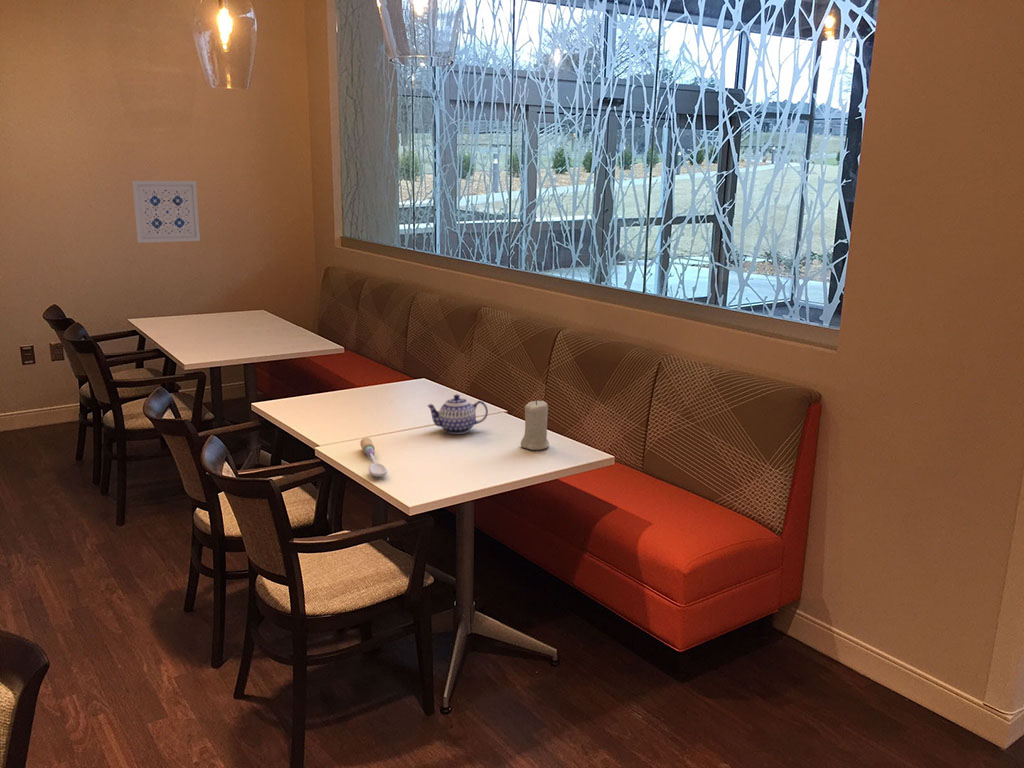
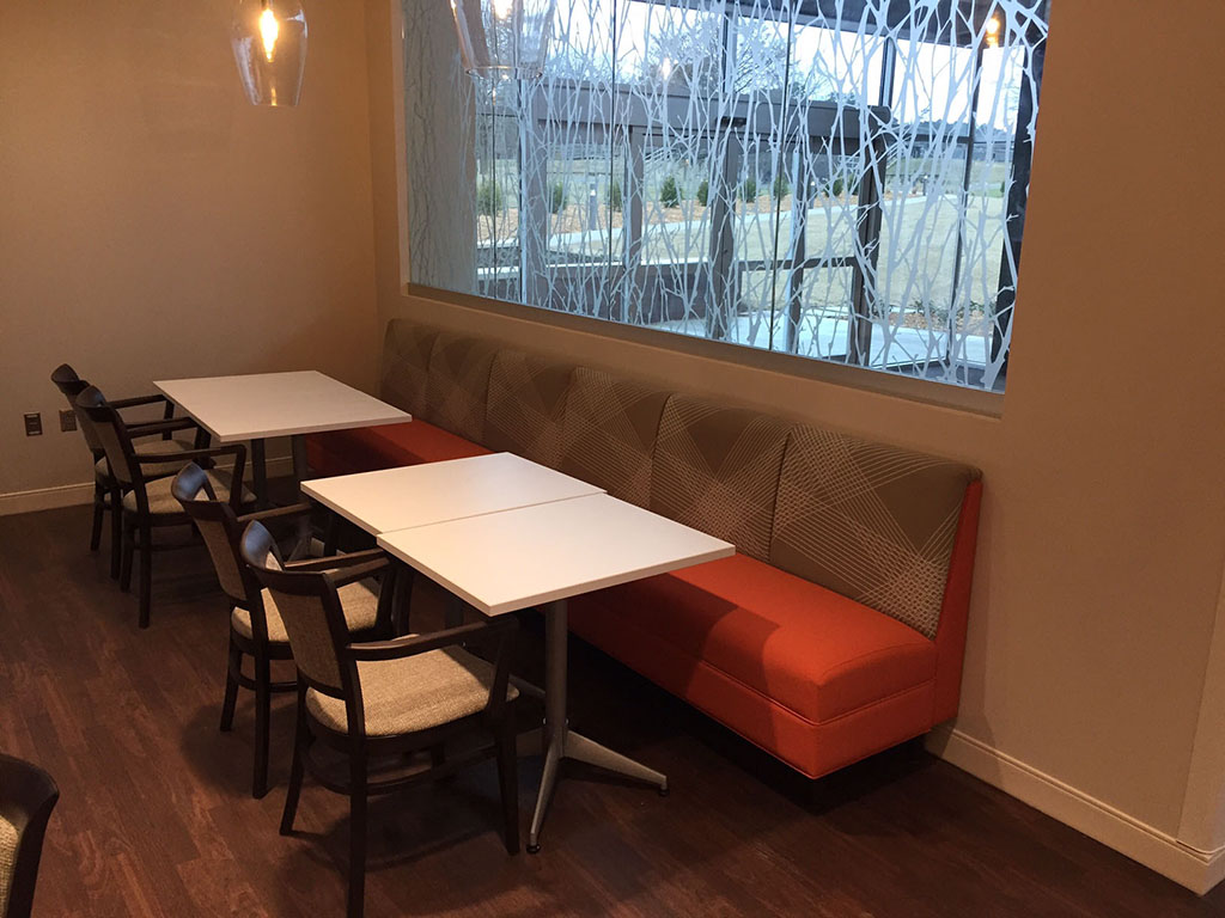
- teapot (457, 412)
- wall art (167, 211)
- candle (536, 423)
- spoon (372, 457)
